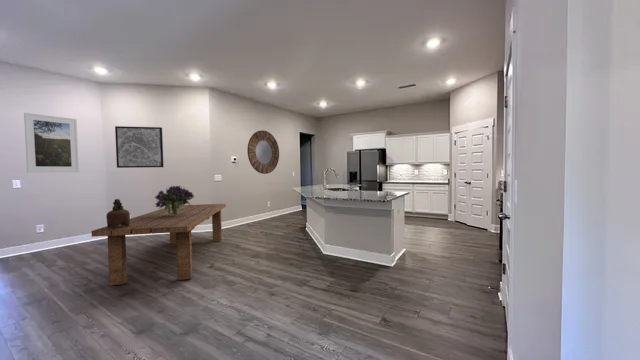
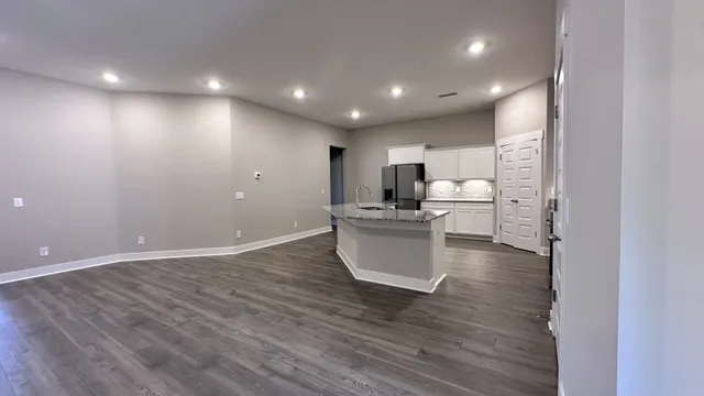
- dining table (178, 235)
- bouquet (174, 200)
- home mirror (264, 152)
- wall art (139, 147)
- vessel (118, 212)
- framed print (53, 144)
